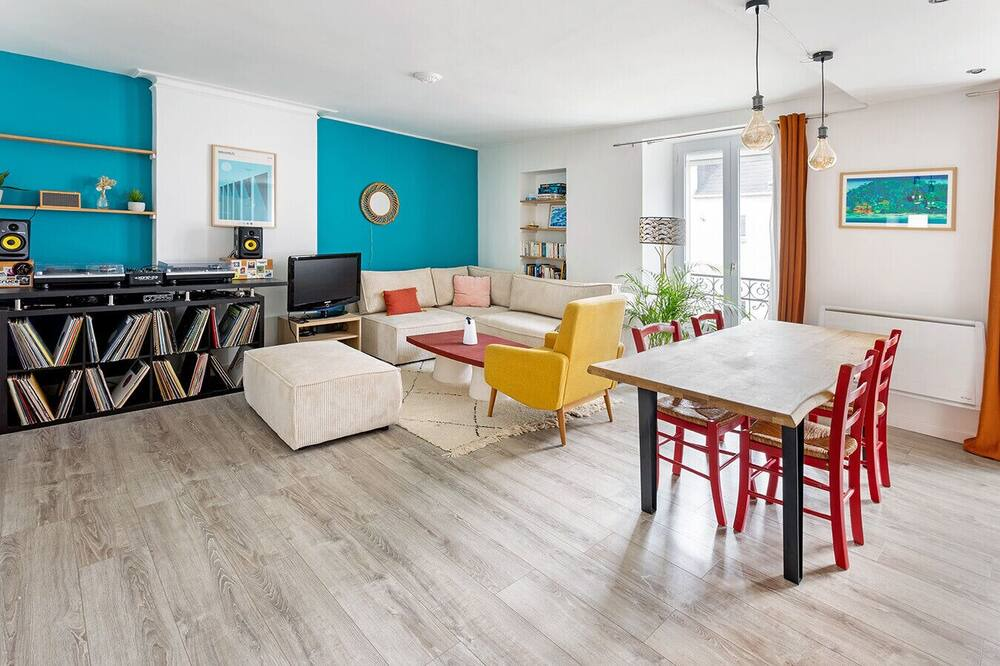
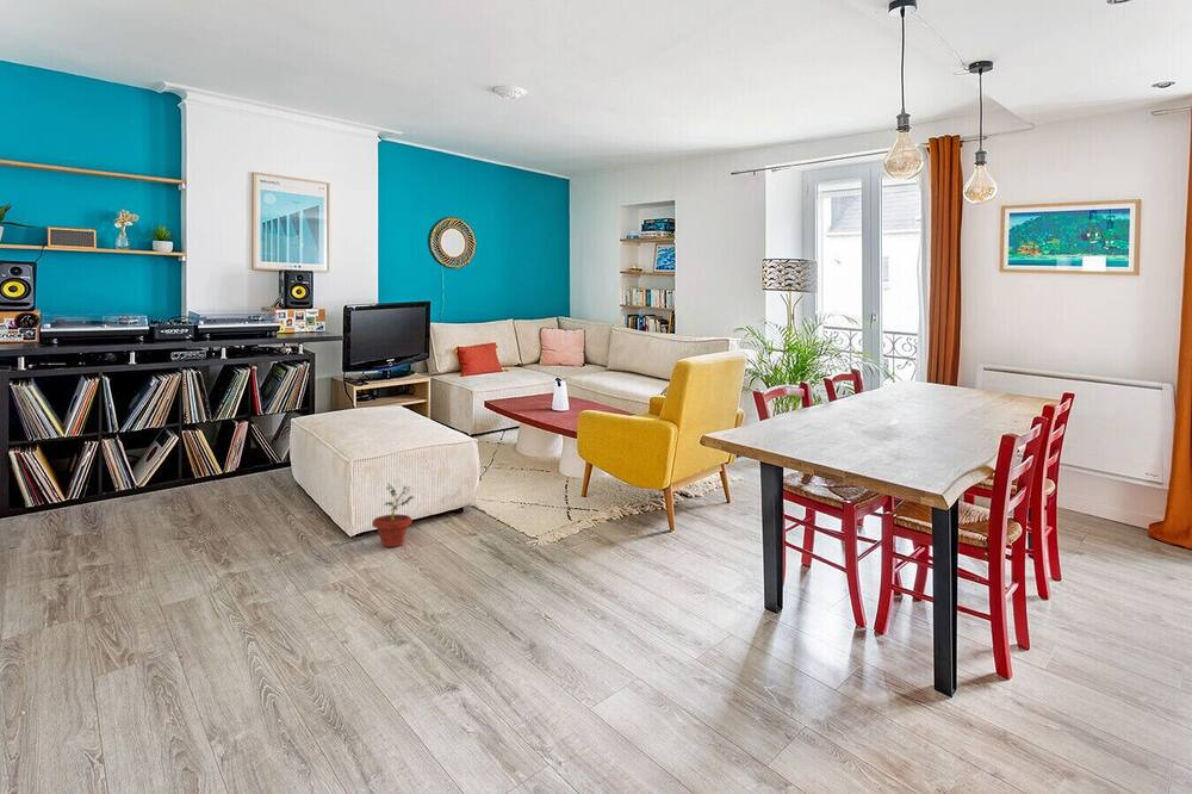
+ potted plant (392, 514)
